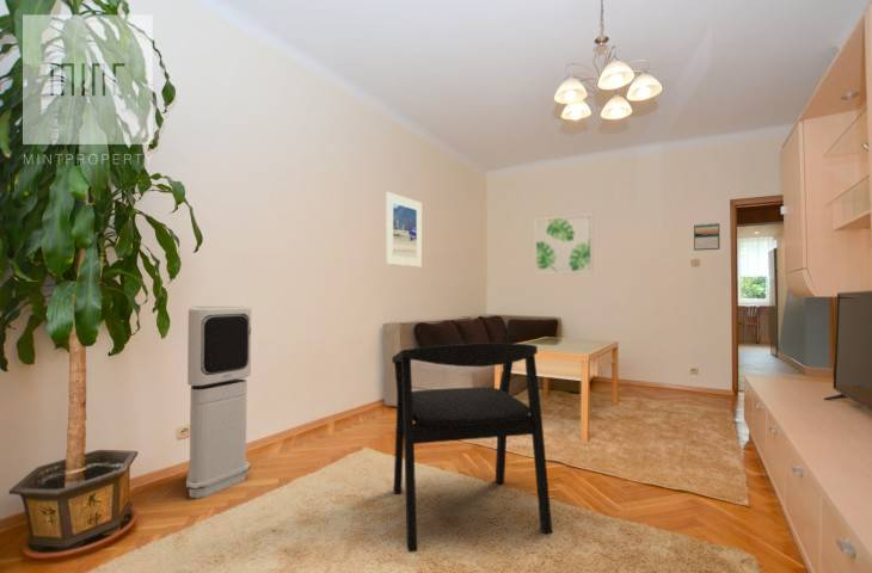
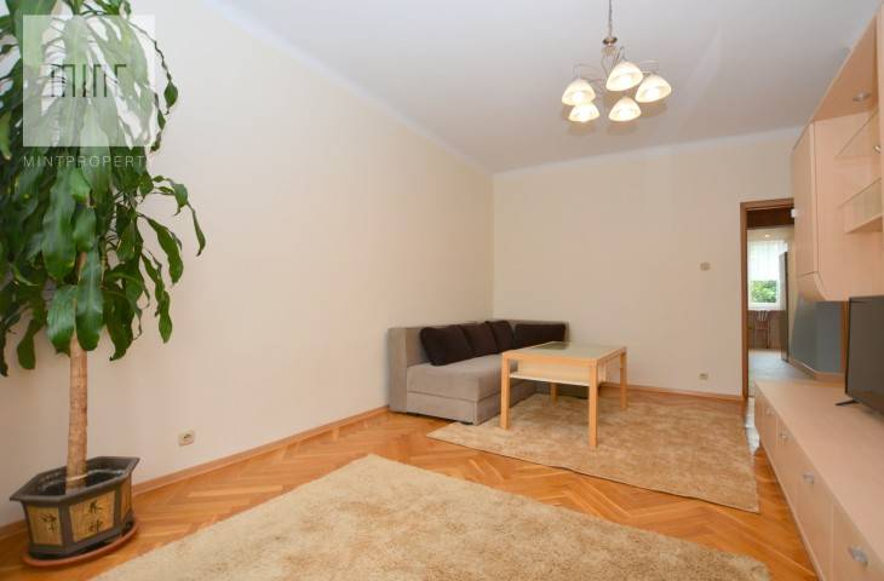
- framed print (404, 232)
- air purifier (209, 394)
- armchair (463, 423)
- wall art (563, 245)
- calendar (706, 236)
